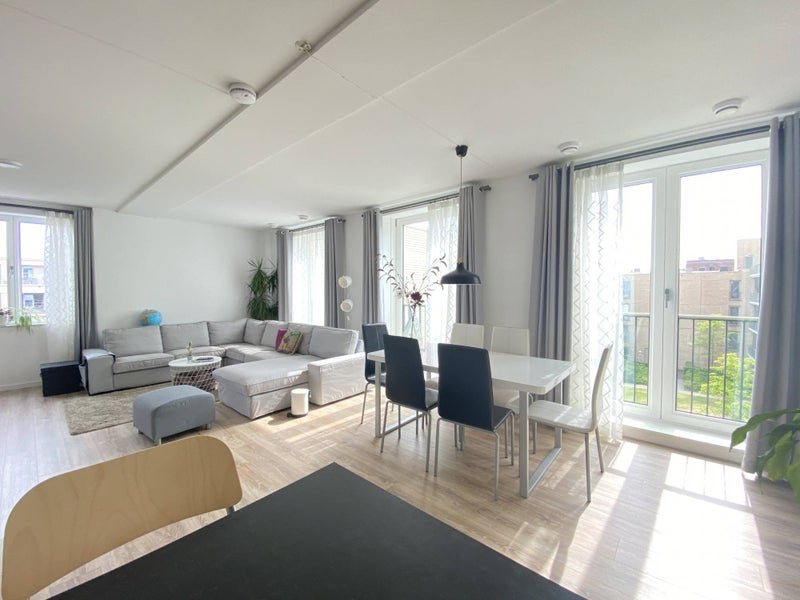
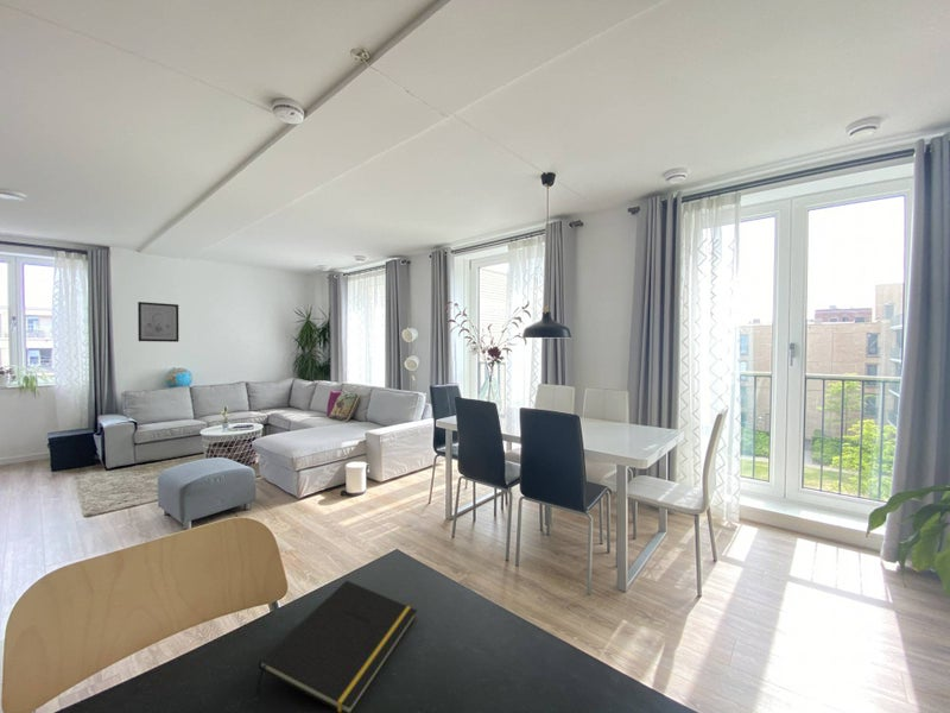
+ notepad (347, 636)
+ wall art (158, 322)
